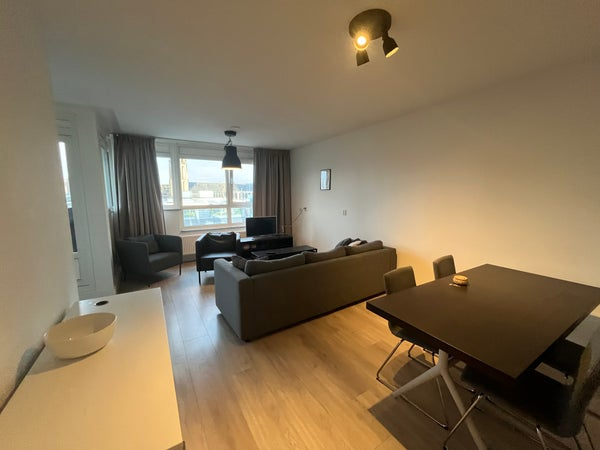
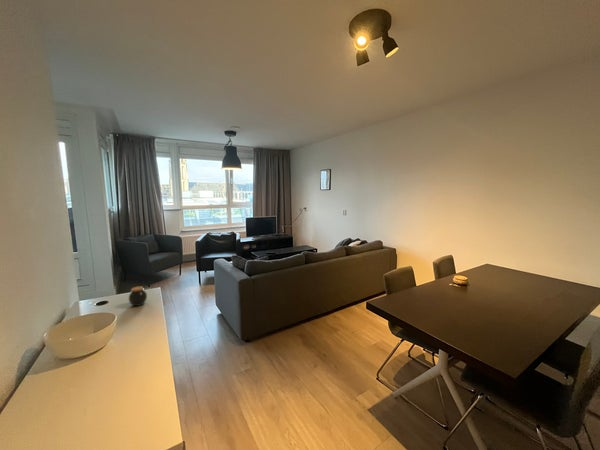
+ jar (137, 296)
